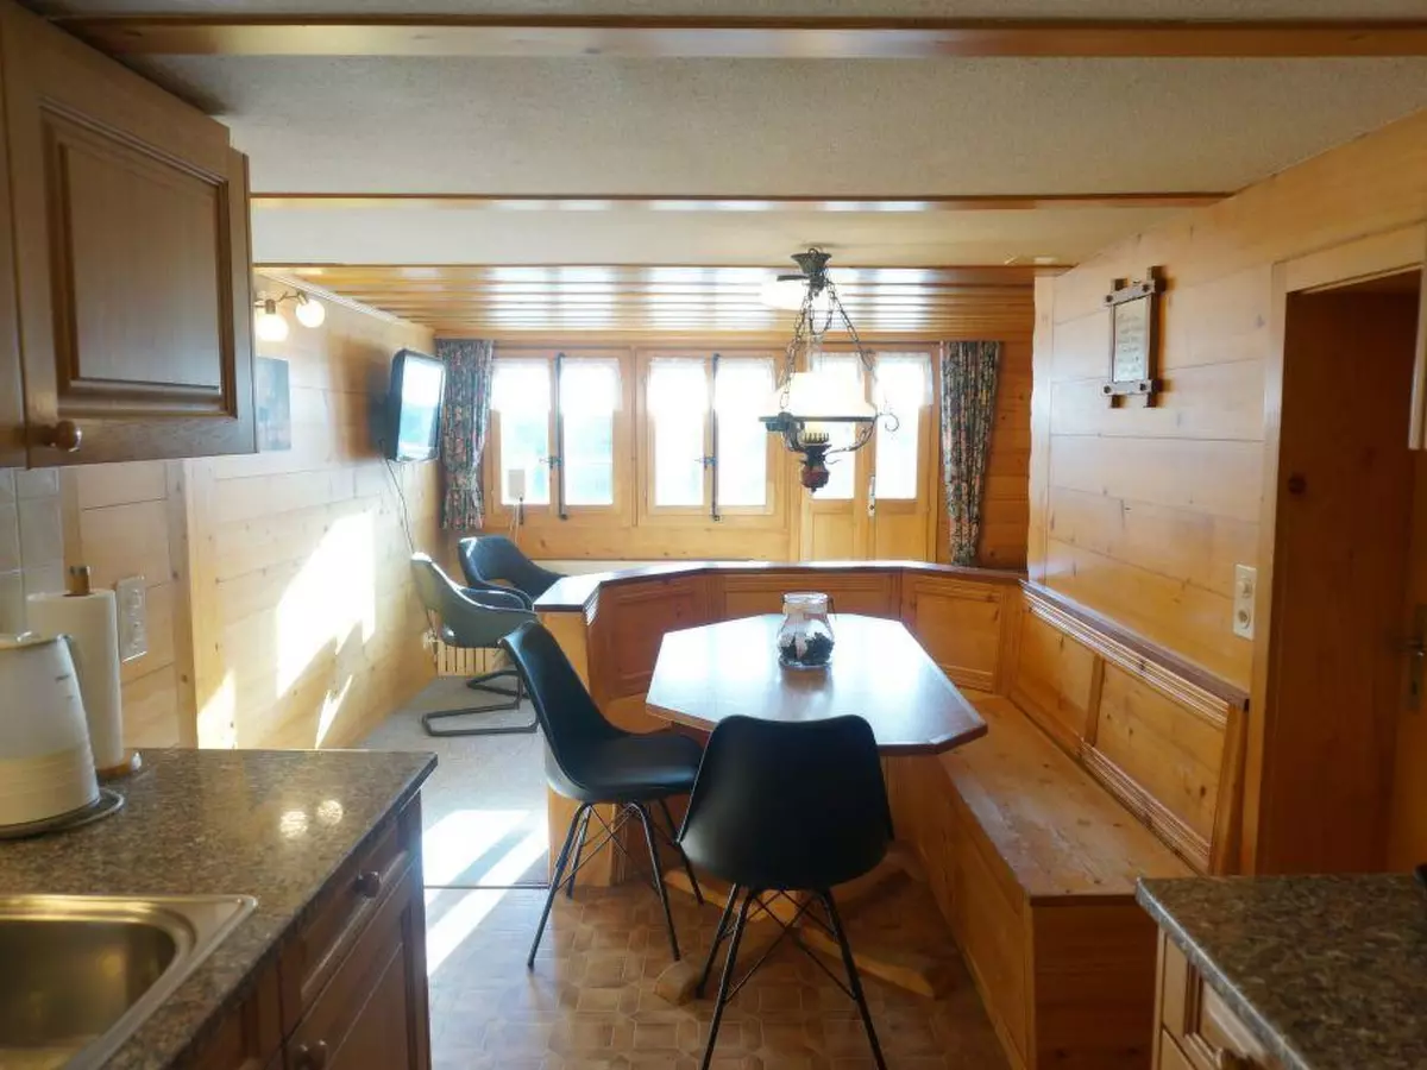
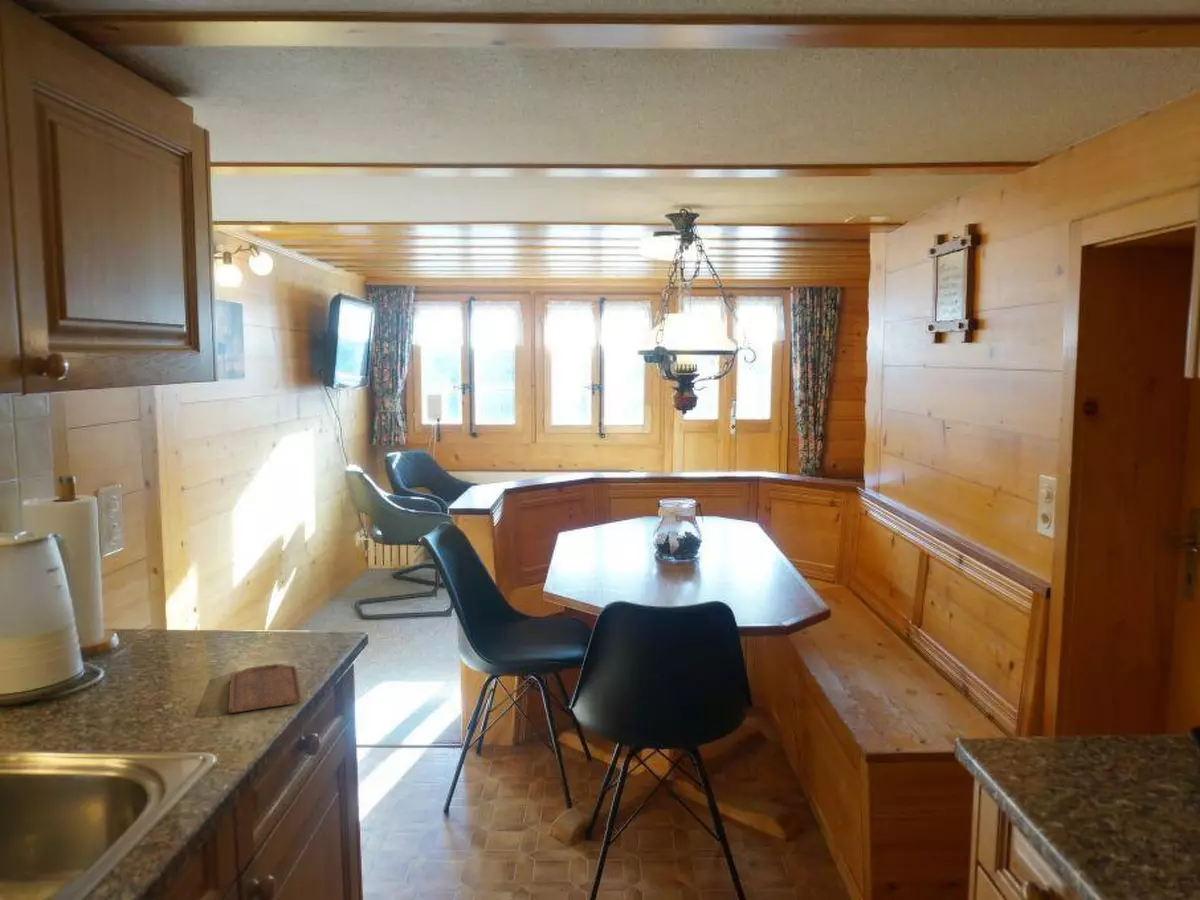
+ cutting board (264, 685)
